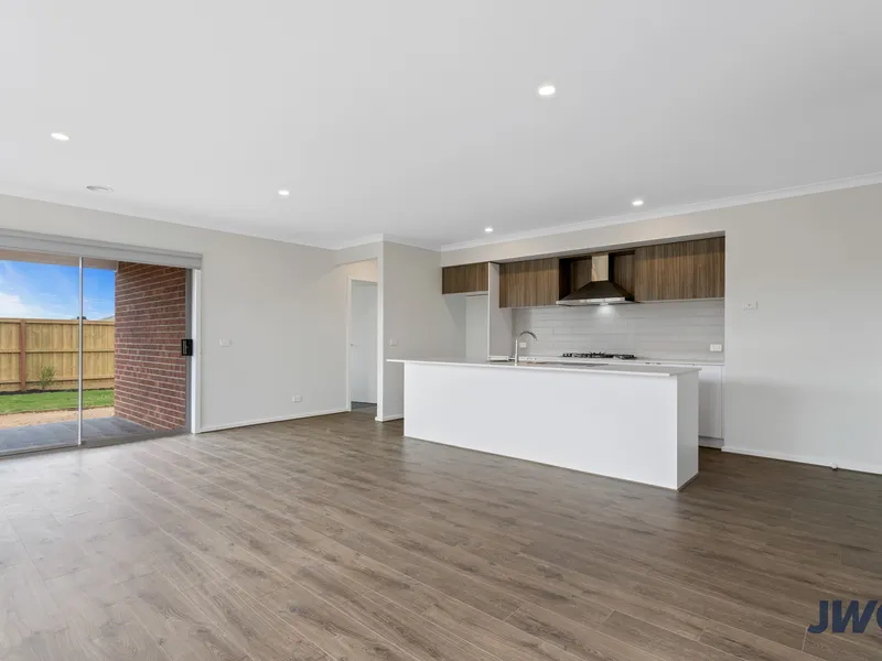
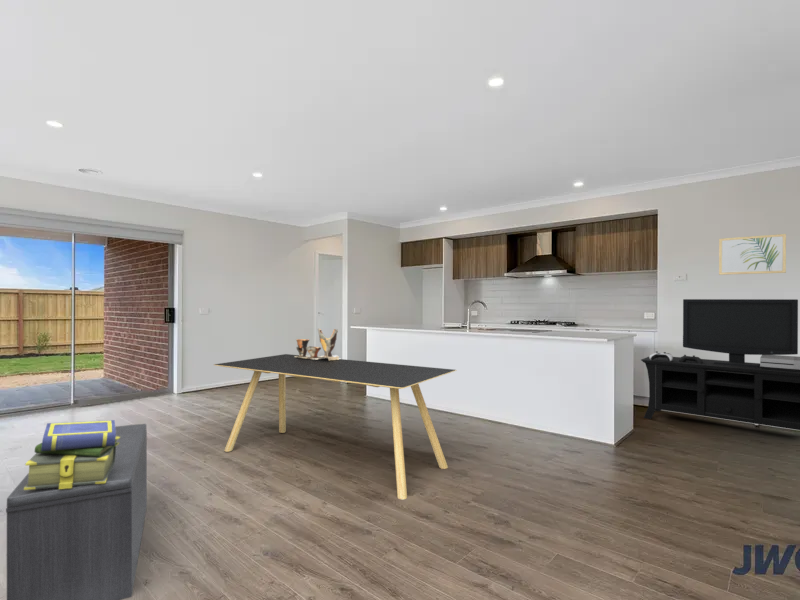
+ dining table (333, 381)
+ bench (92, 502)
+ stack of books (78, 451)
+ media console (731, 363)
+ pottery (315, 347)
+ wall art (751, 255)
